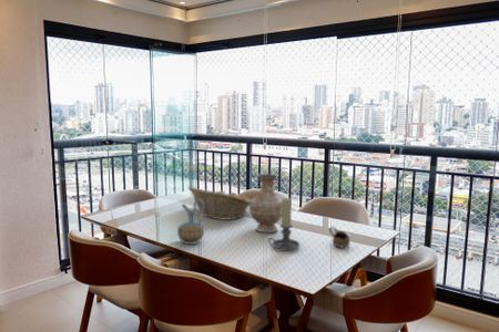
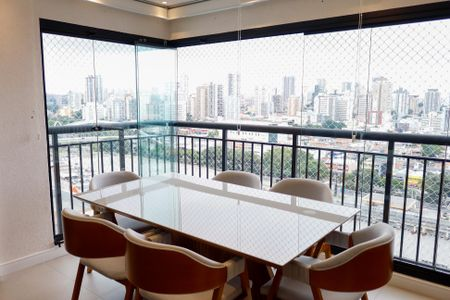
- candle holder (283, 221)
- cup (339, 236)
- vase (266, 203)
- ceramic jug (191, 220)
- fruit basket (220, 199)
